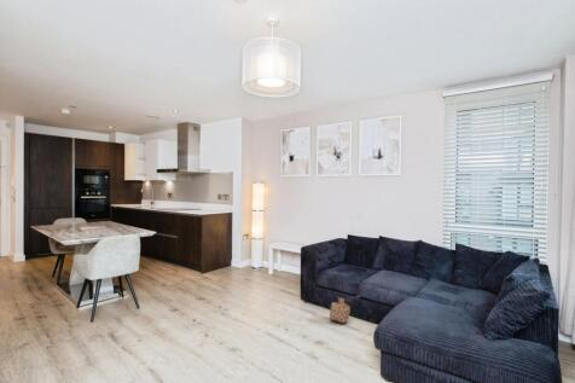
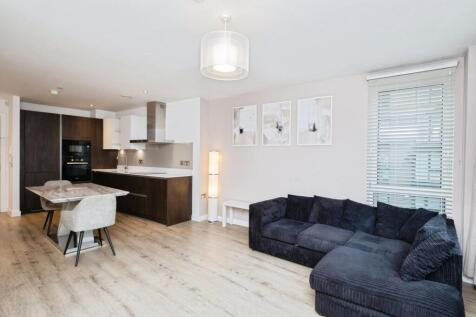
- basket (339, 309)
